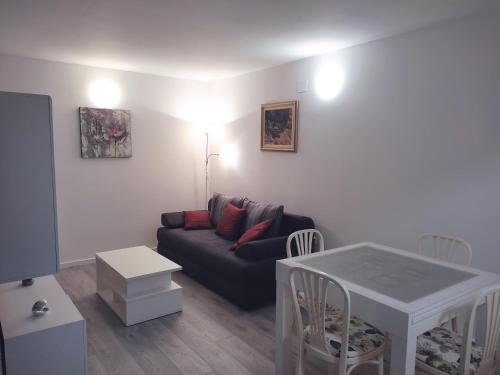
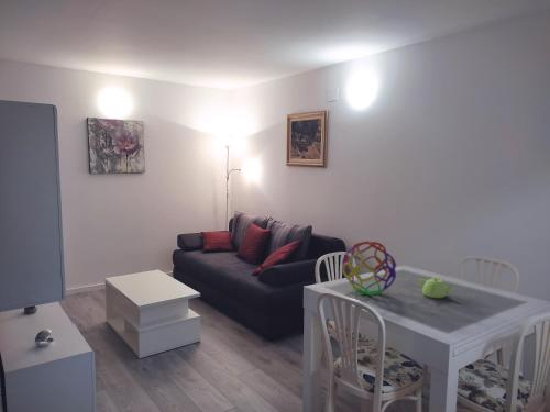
+ decorative orb (369, 267)
+ teapot (435, 286)
